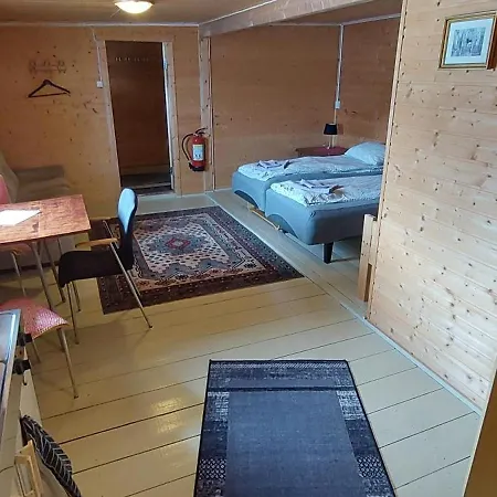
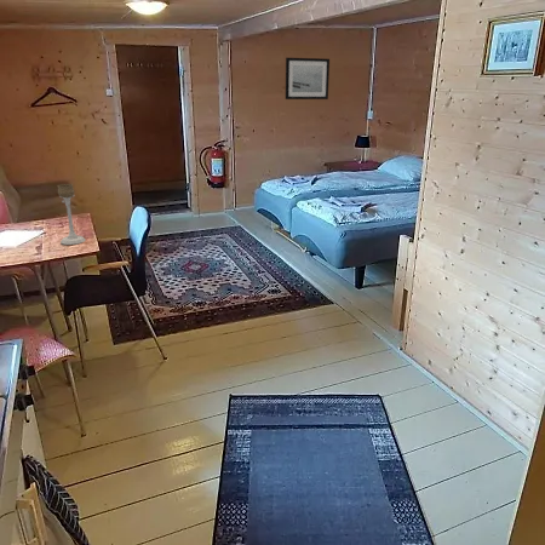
+ wall art (306, 79)
+ candle holder (69, 213)
